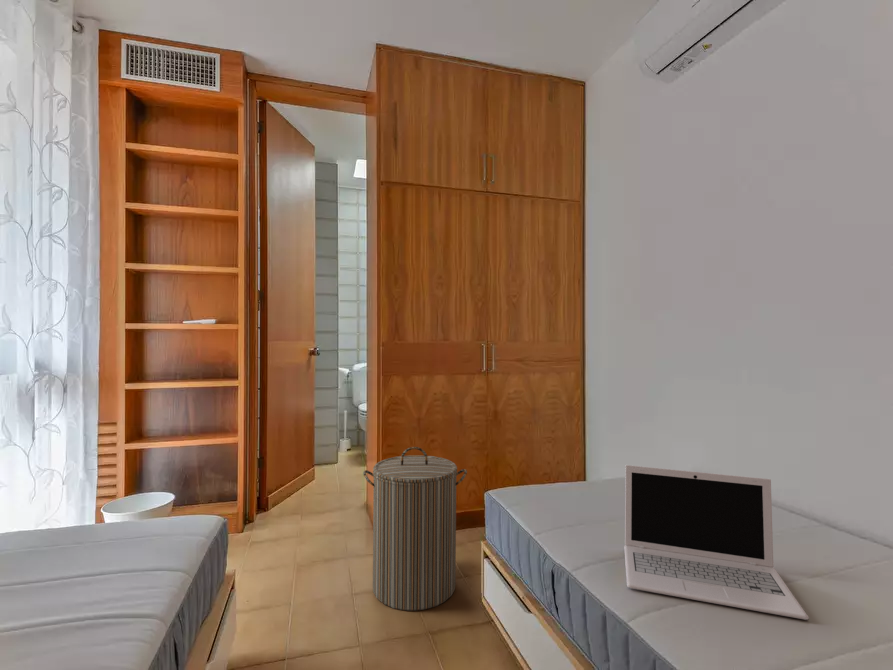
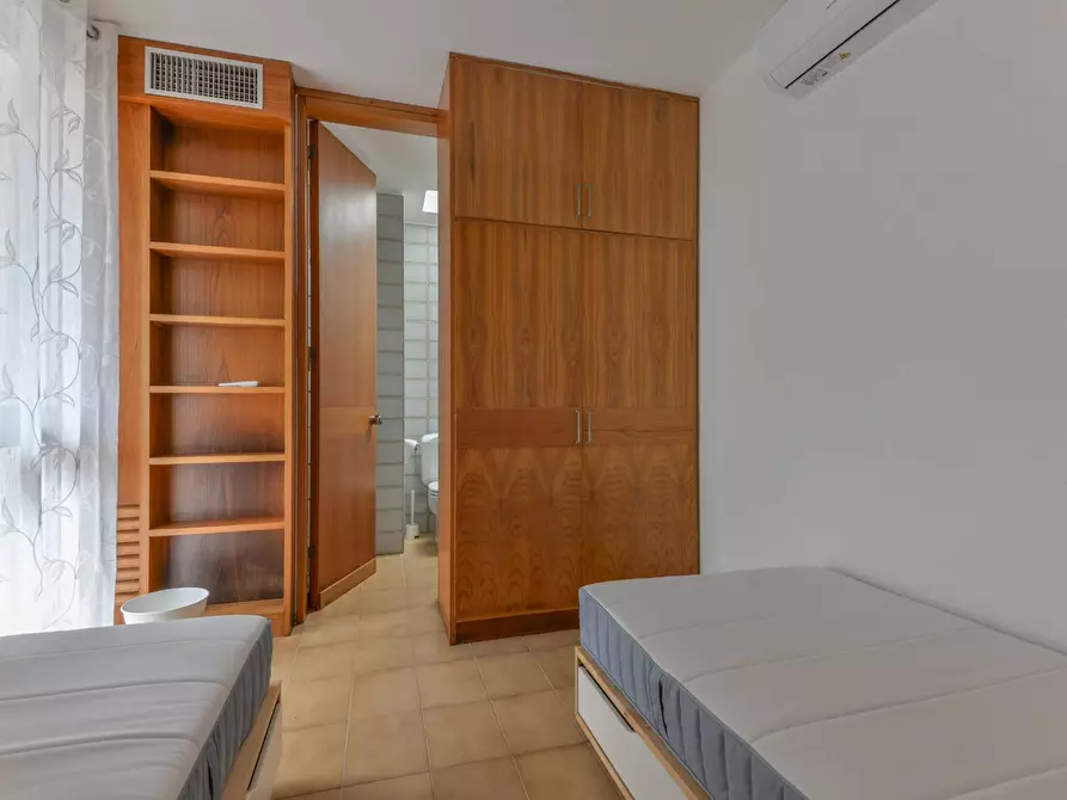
- laptop (703, 531)
- laundry hamper (415, 516)
